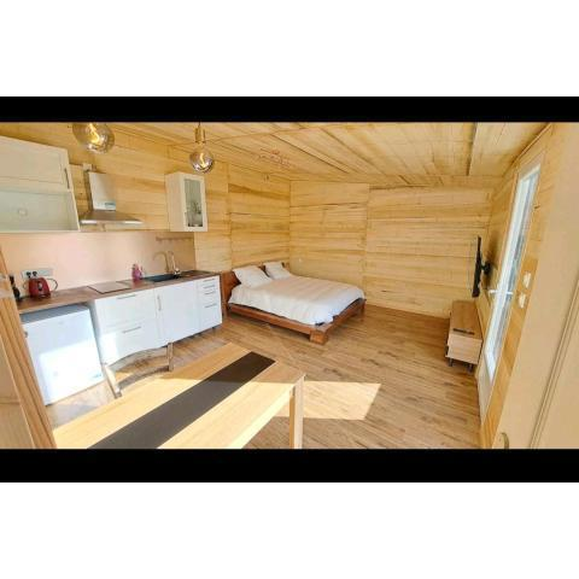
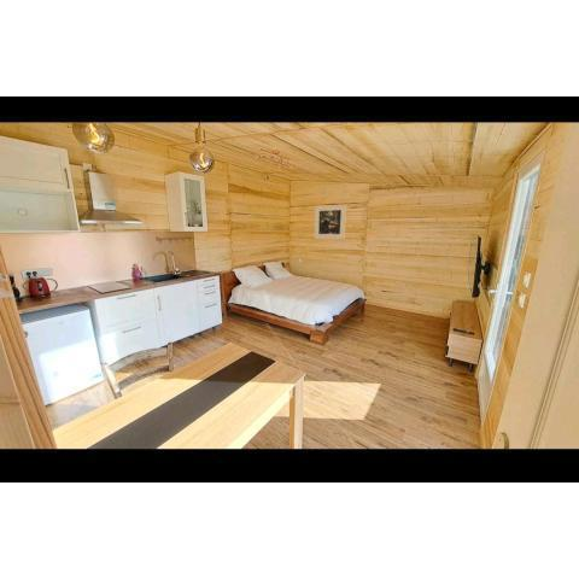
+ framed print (329, 222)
